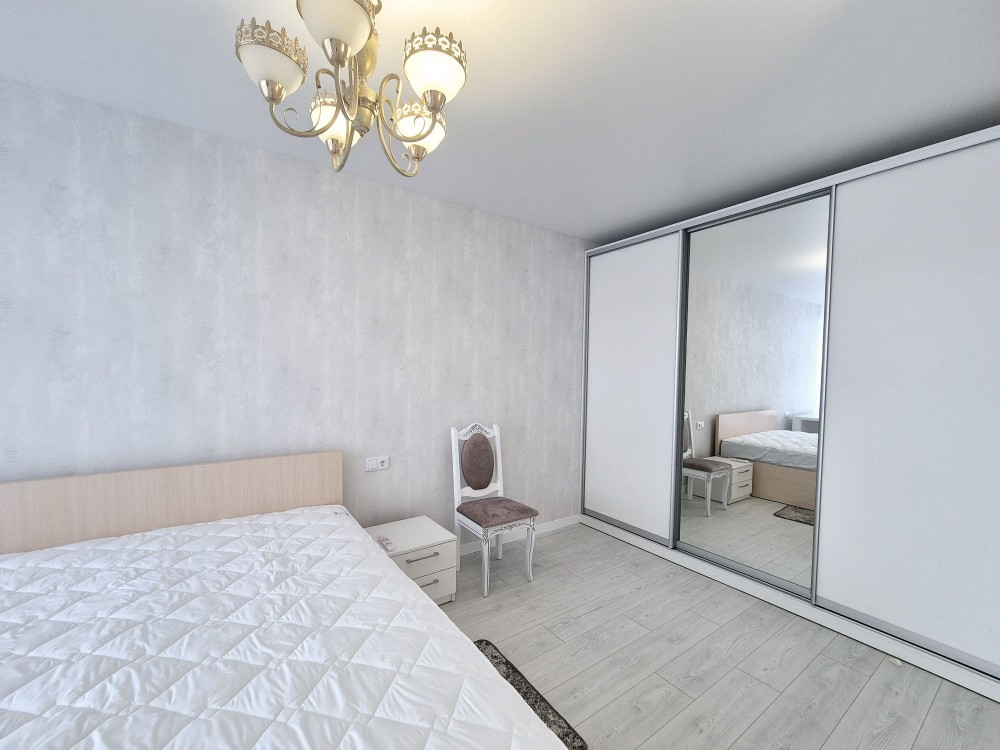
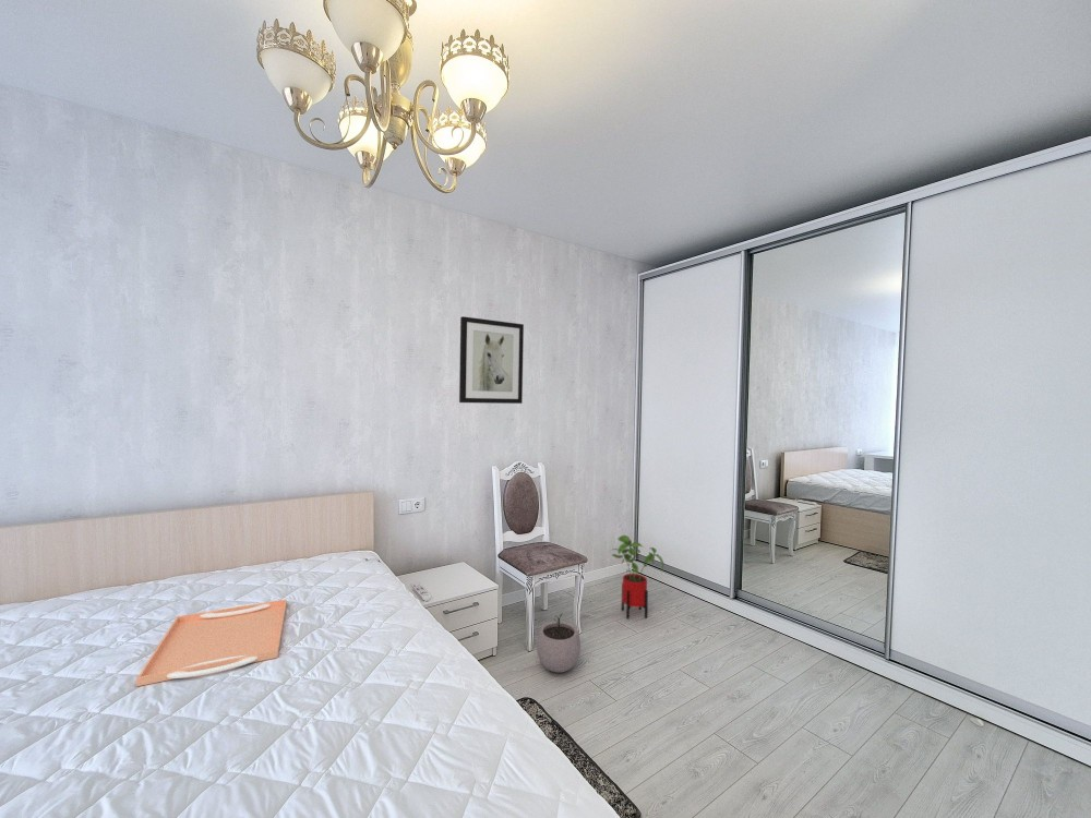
+ wall art (492, 361)
+ house plant (632, 574)
+ serving tray (224, 635)
+ plant pot (559, 640)
